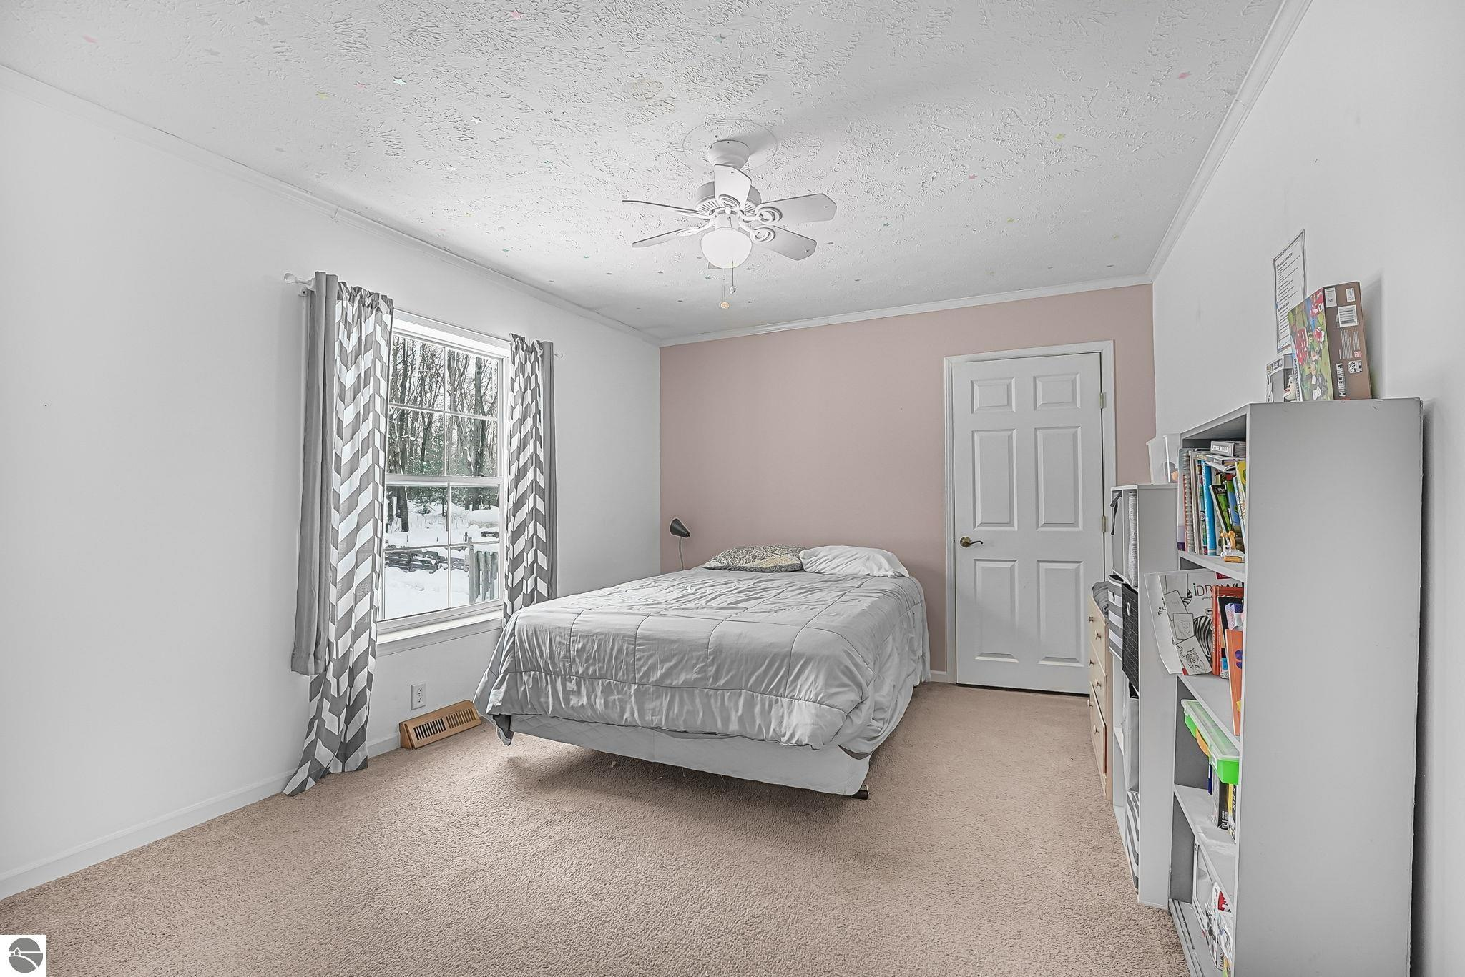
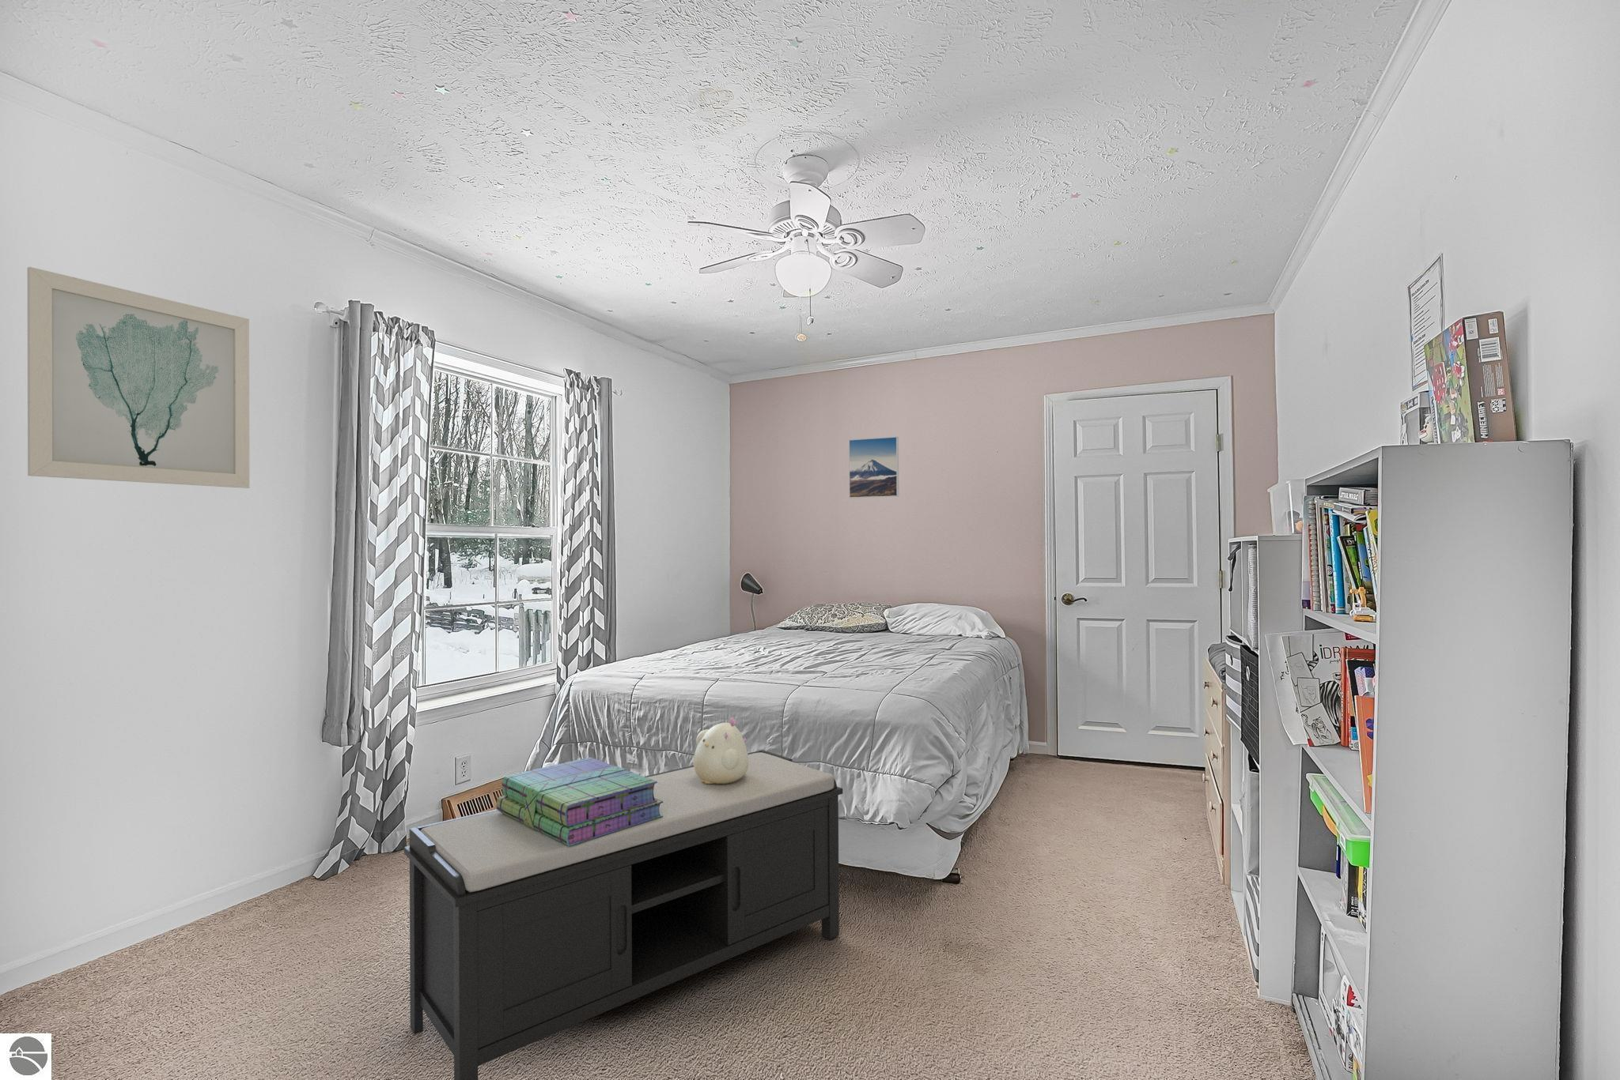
+ wall art (150, 388)
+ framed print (873, 468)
+ plush toy (725, 746)
+ stack of books (579, 796)
+ bench (645, 886)
